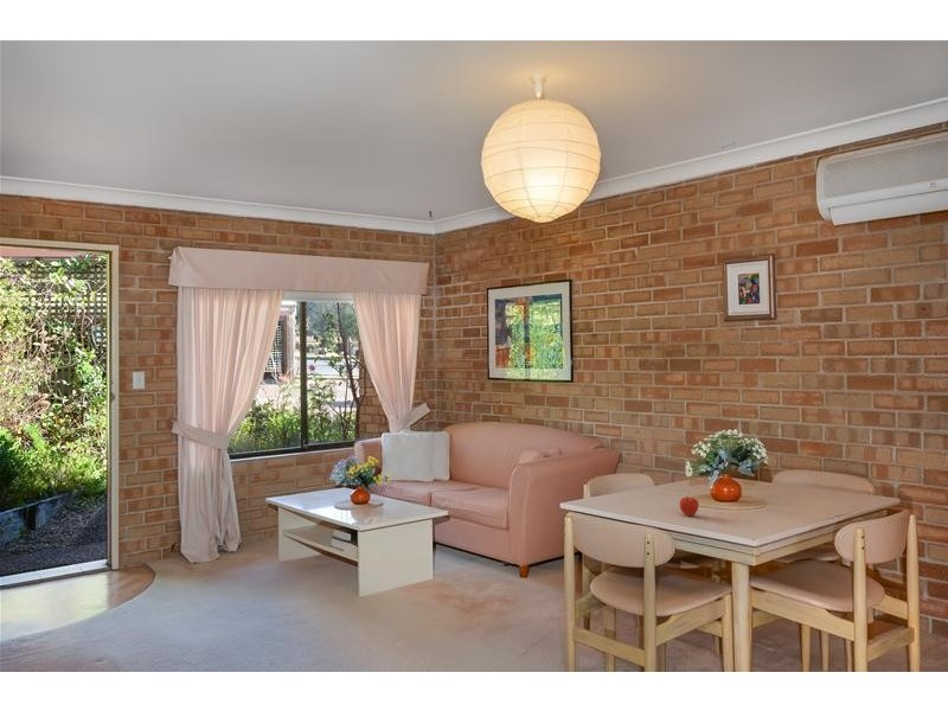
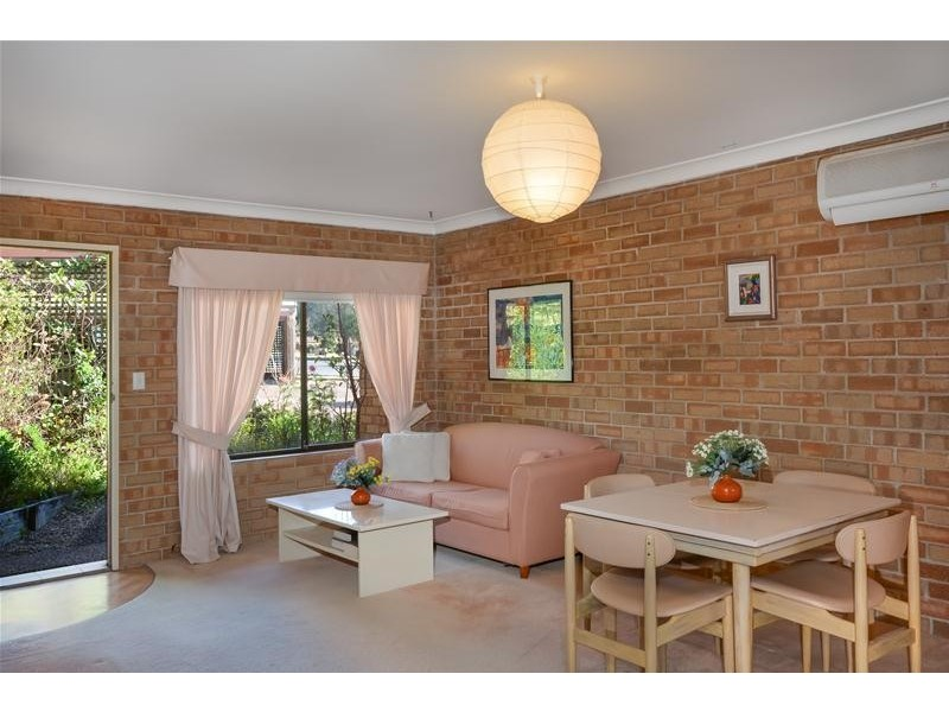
- fruit (688, 505)
